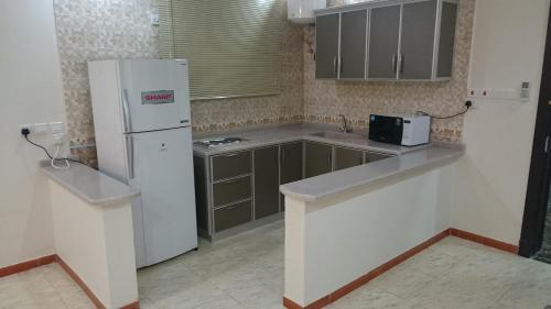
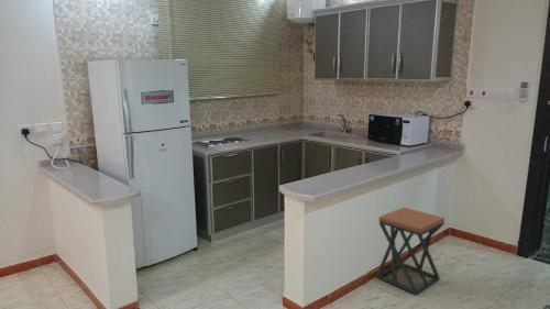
+ stool (409, 247)
